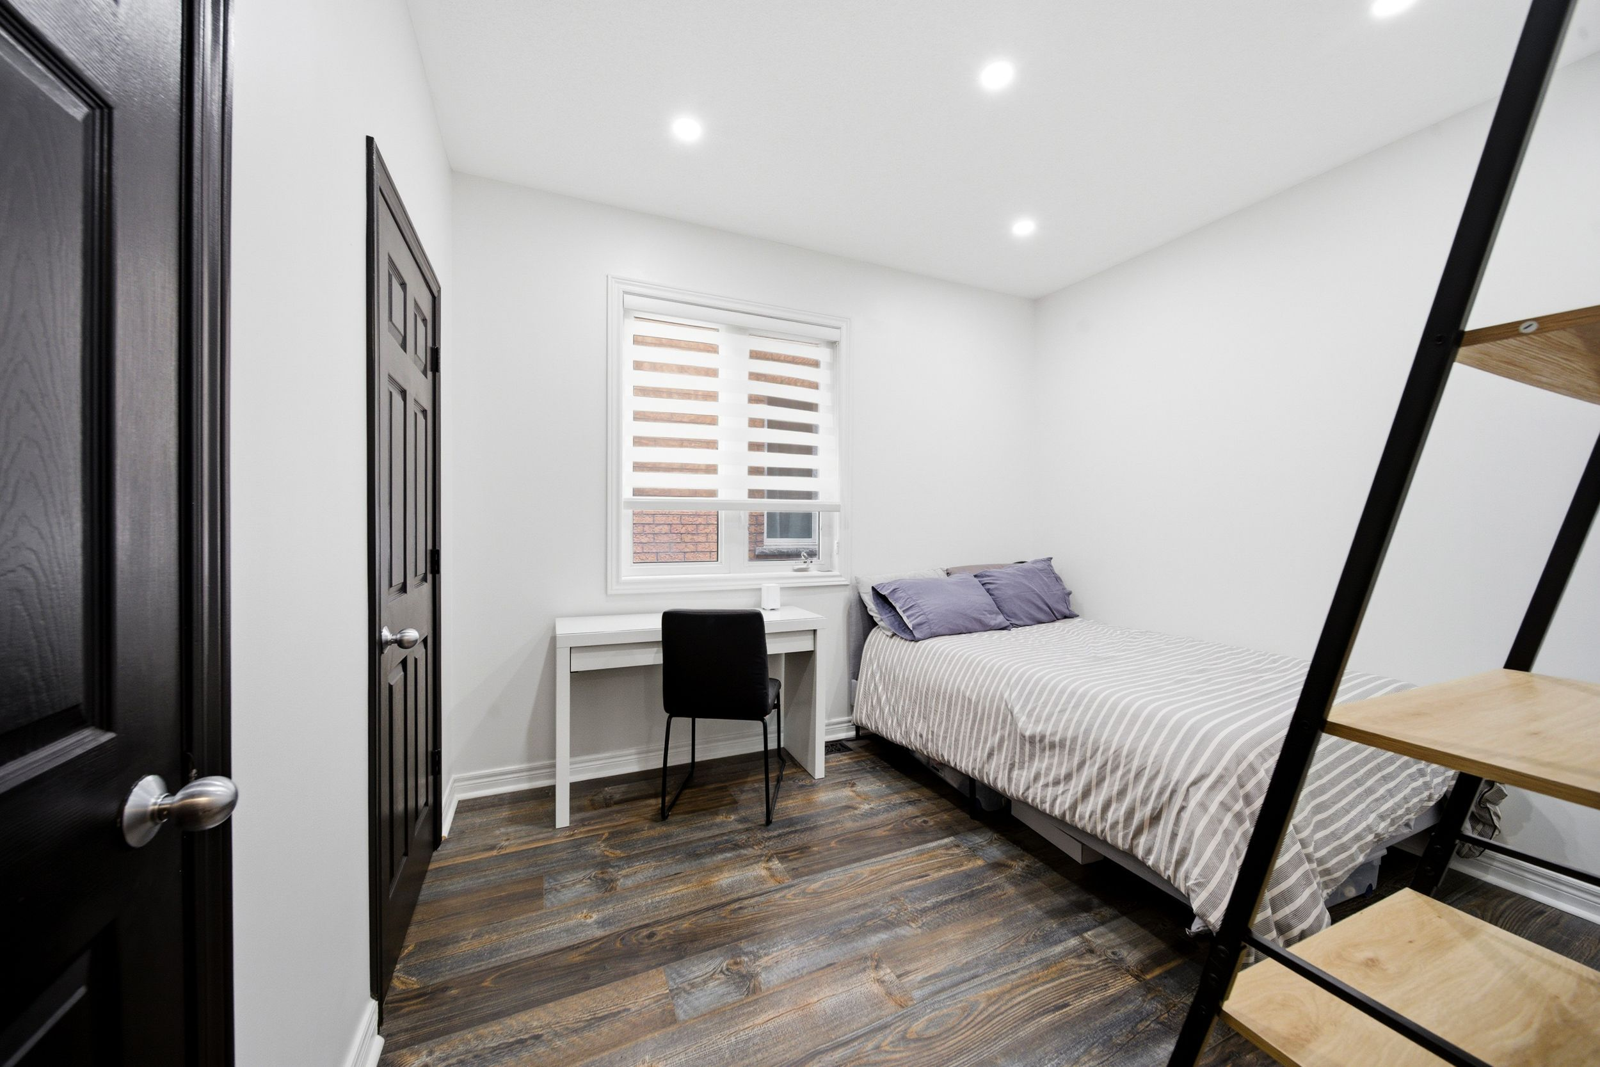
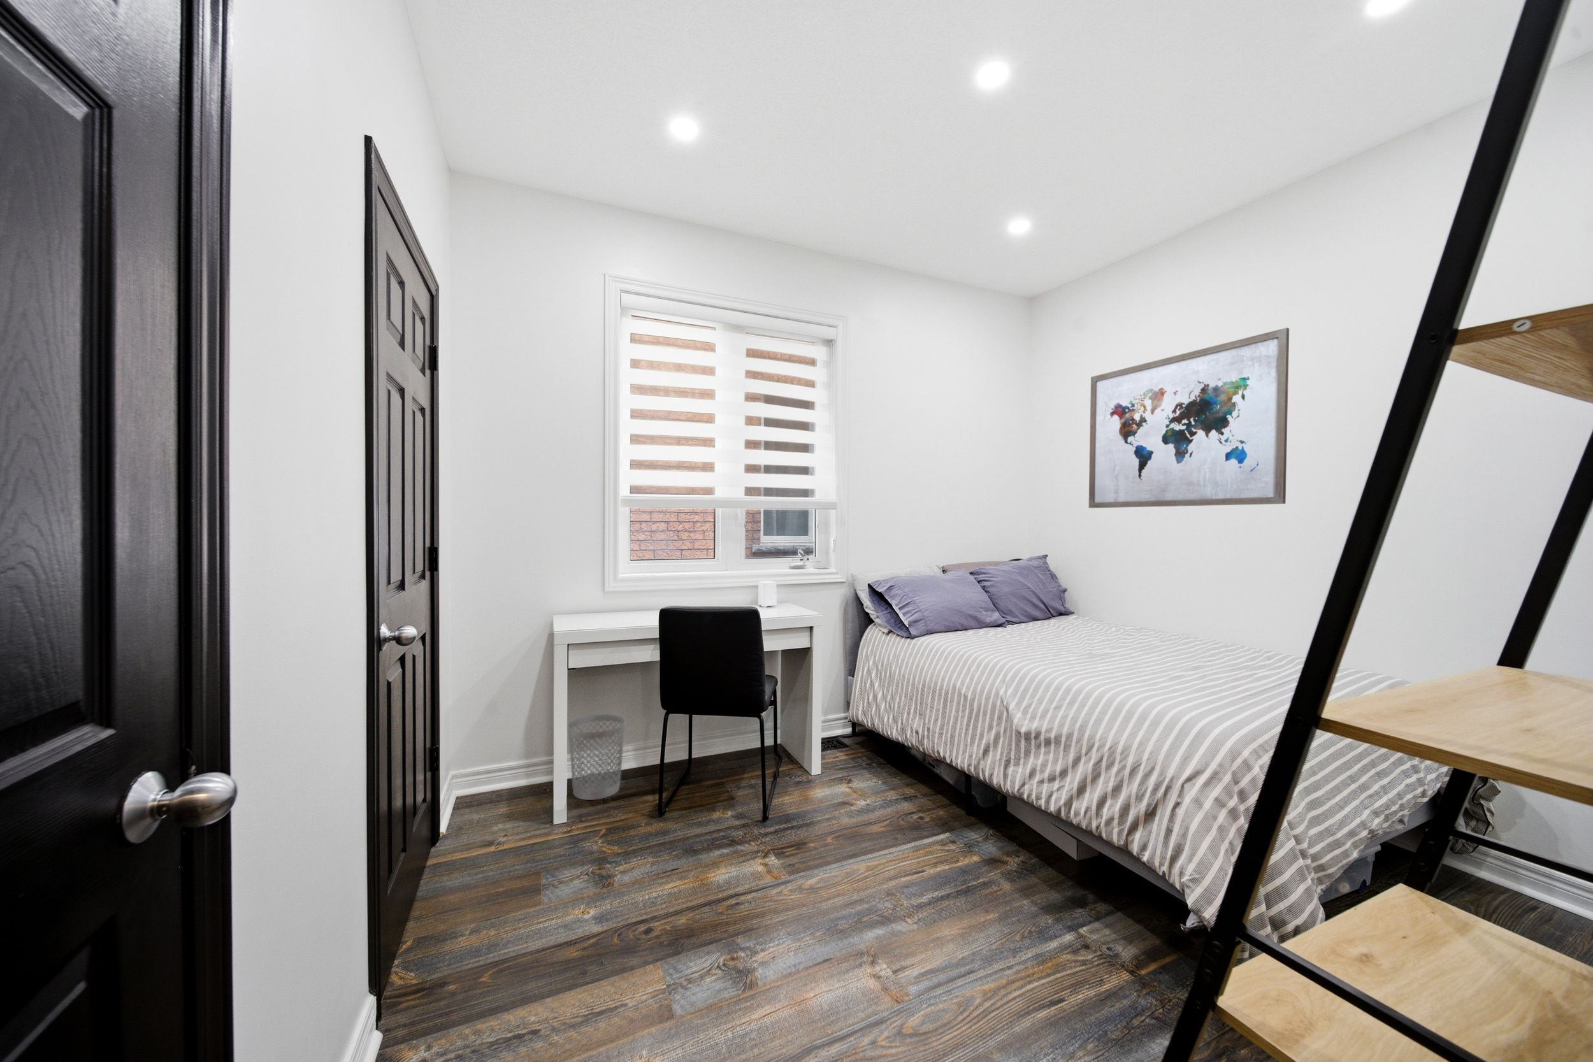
+ wall art (1173, 430)
+ wastebasket (596, 756)
